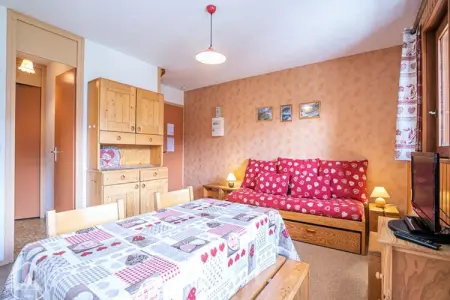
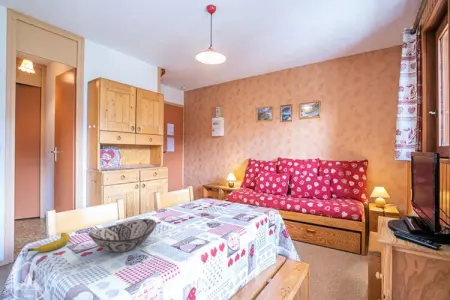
+ fruit (50, 243)
+ decorative bowl (124, 237)
